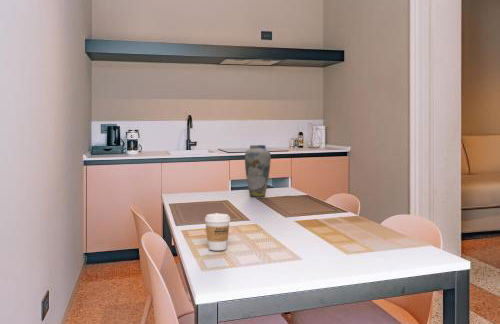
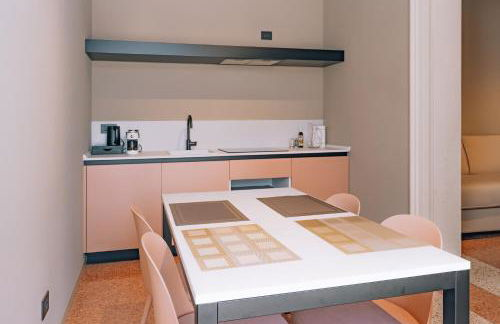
- vase (257, 170)
- coffee cup (217, 231)
